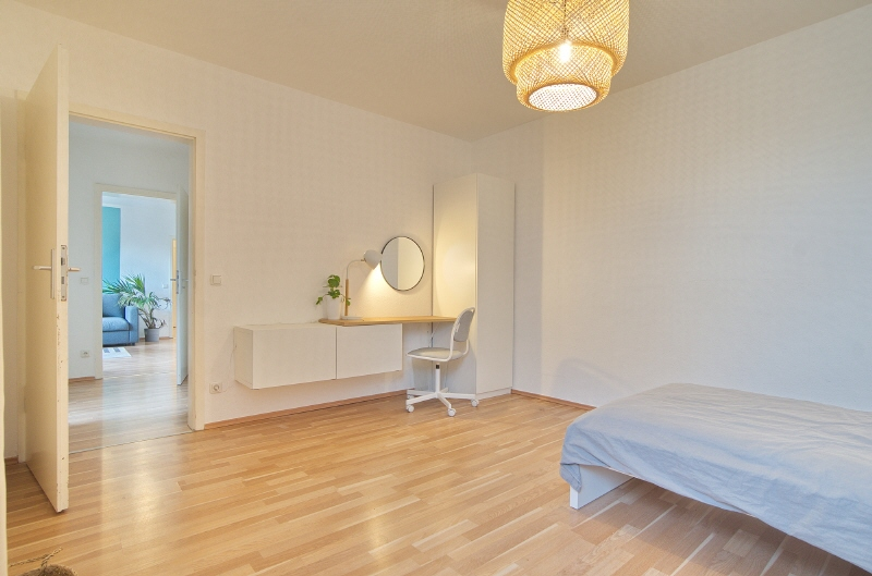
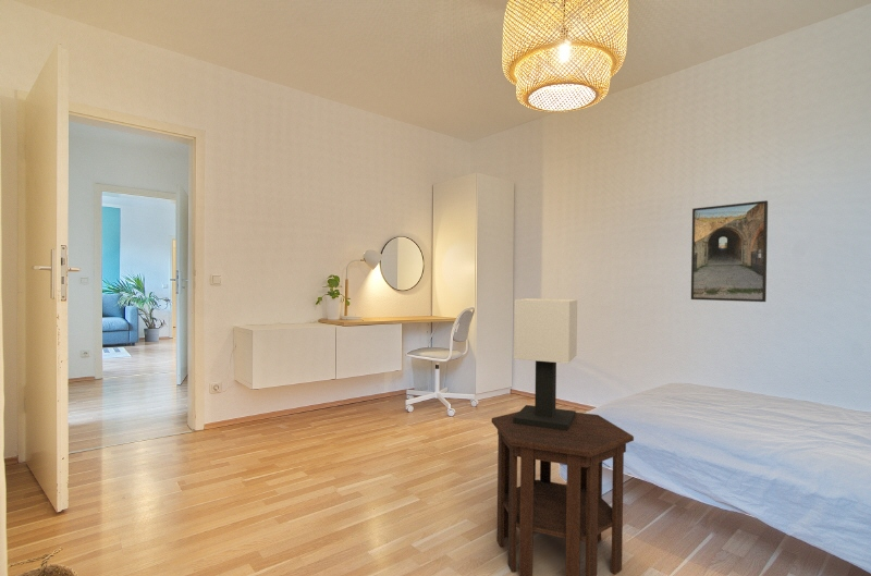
+ table lamp (545, 359)
+ side table (557, 489)
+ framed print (727, 253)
